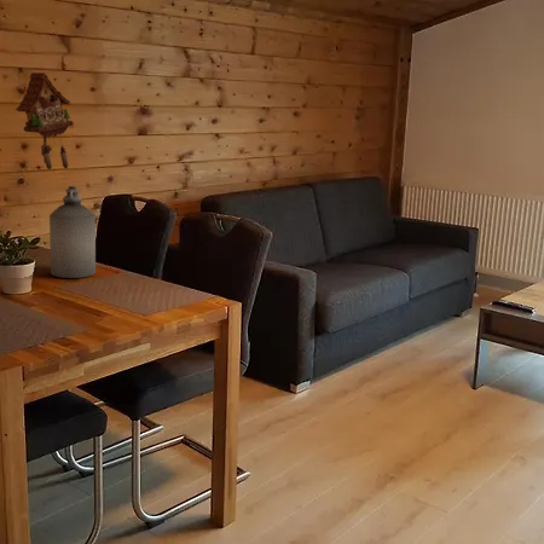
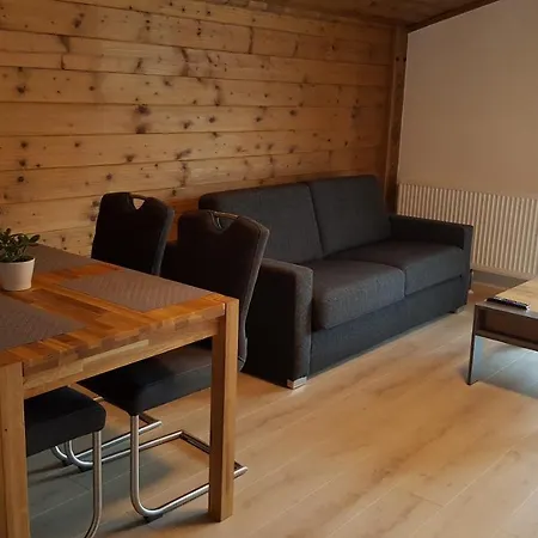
- bottle (73, 230)
- cuckoo clock (46, 121)
